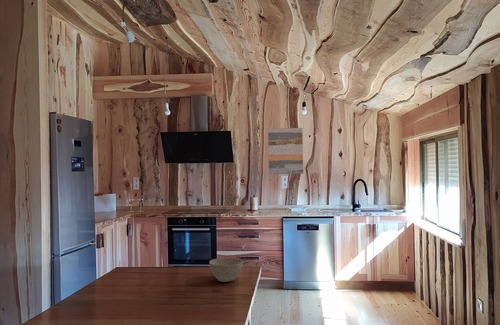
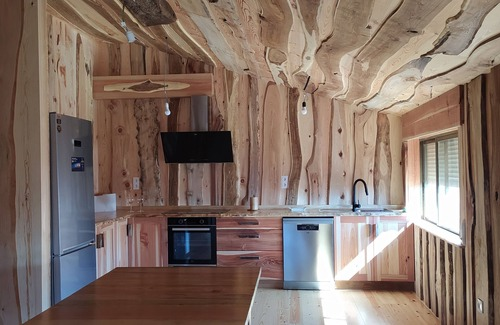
- wall art (285, 151)
- bowl (226, 270)
